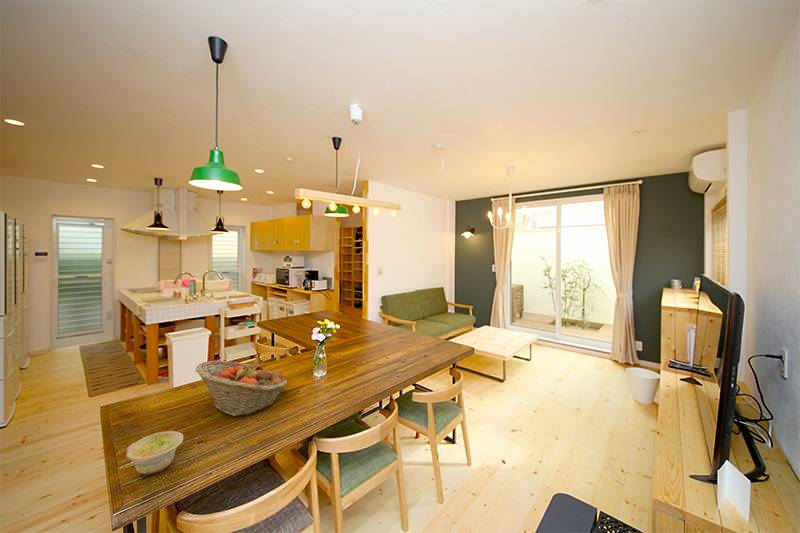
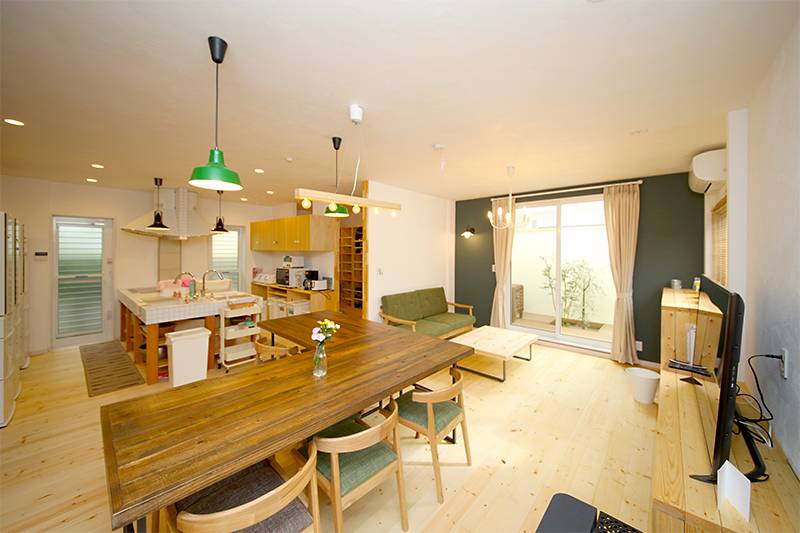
- fruit basket (242, 381)
- bowl (155, 455)
